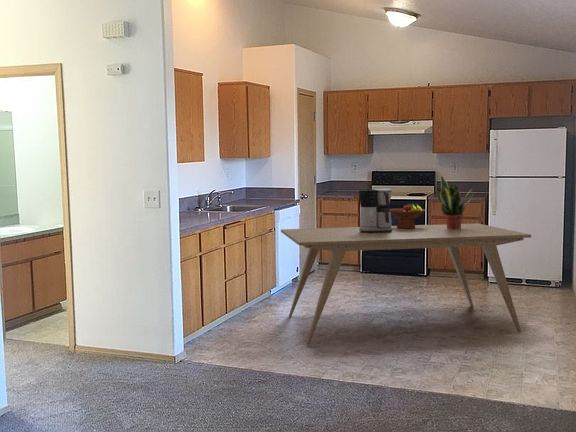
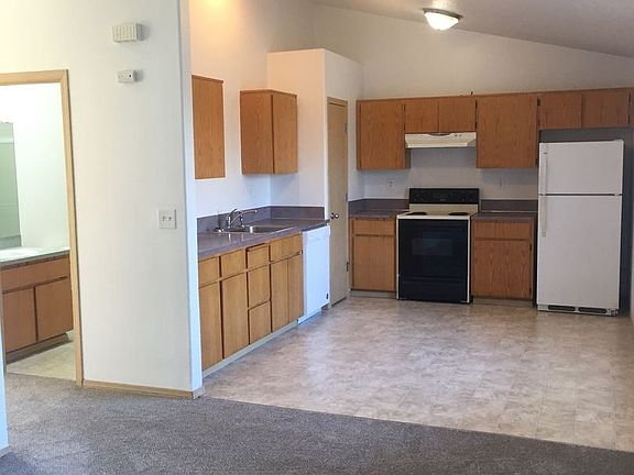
- fruit bowl (406, 215)
- potted plant (454, 202)
- dining table (398, 248)
- coffee maker (376, 210)
